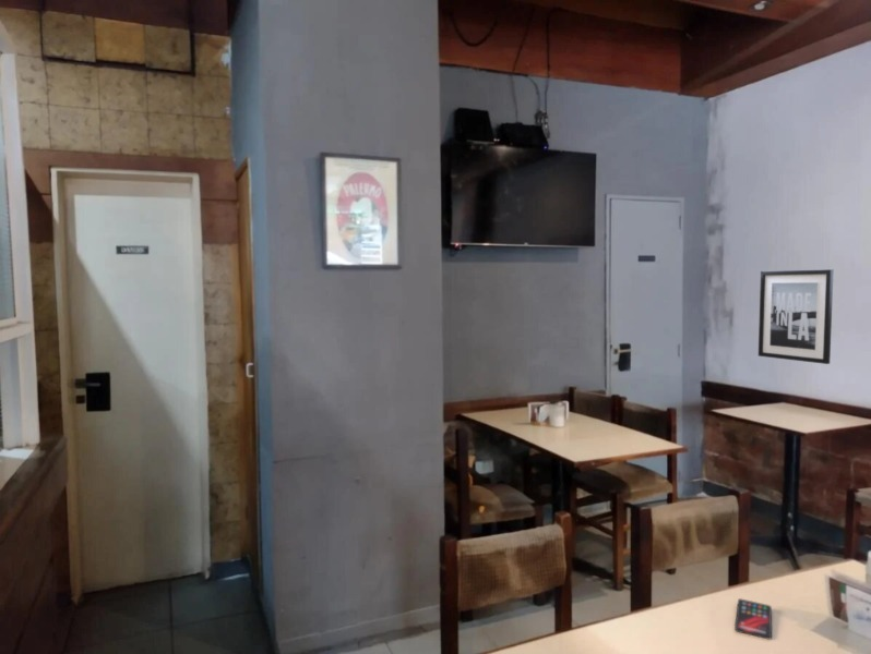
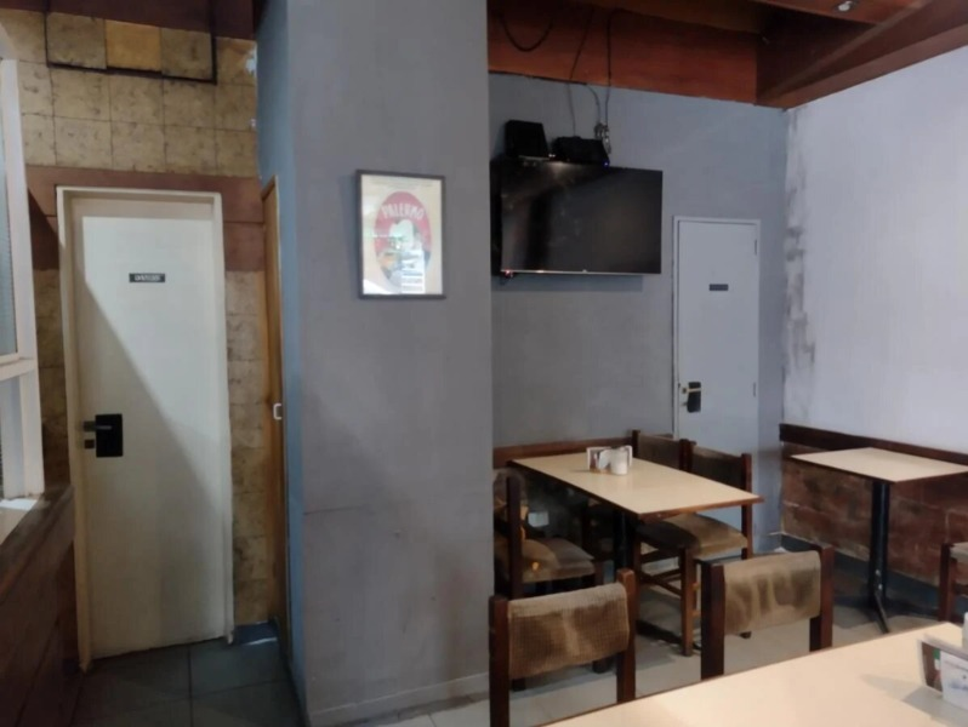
- smartphone (753, 617)
- wall art (794, 315)
